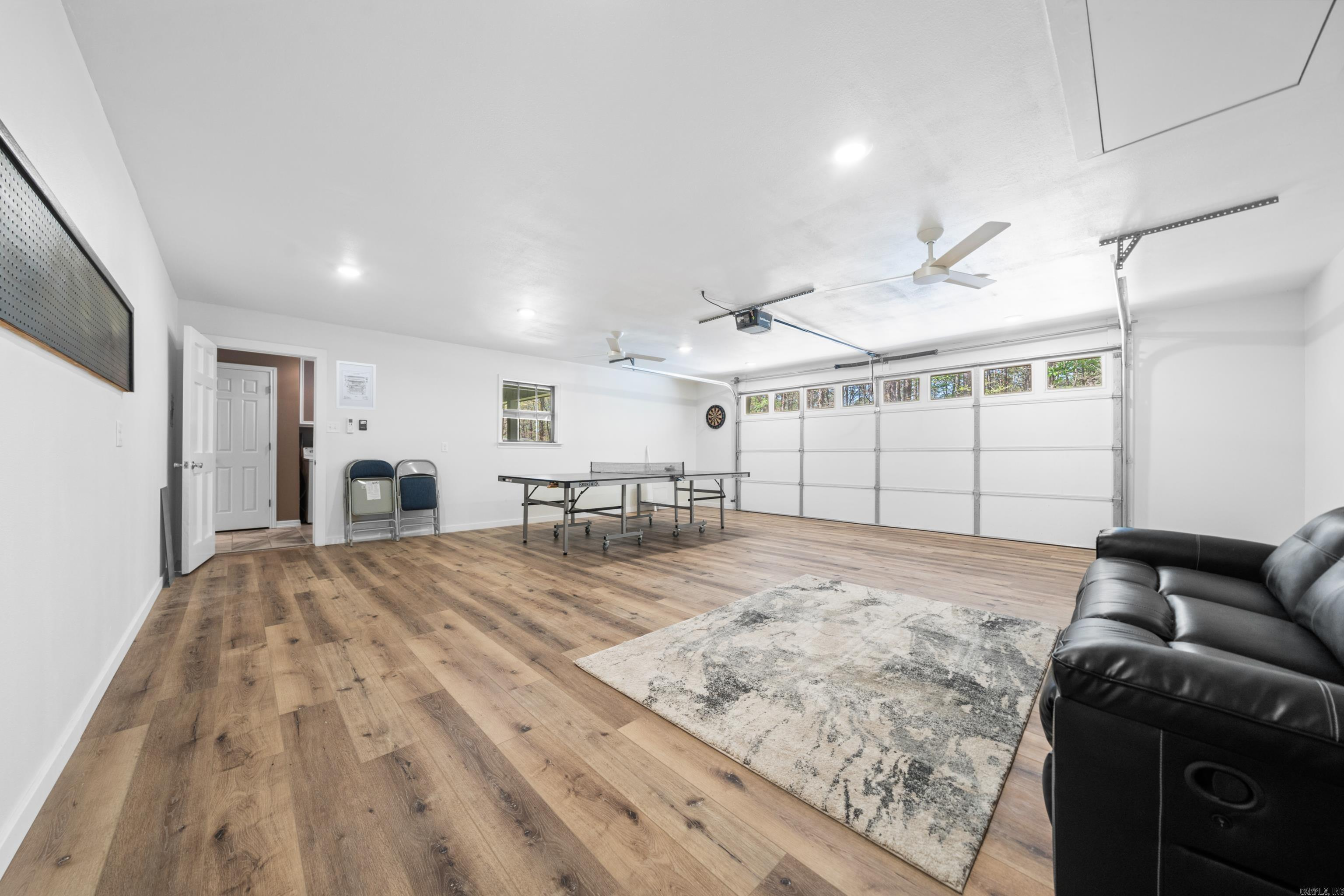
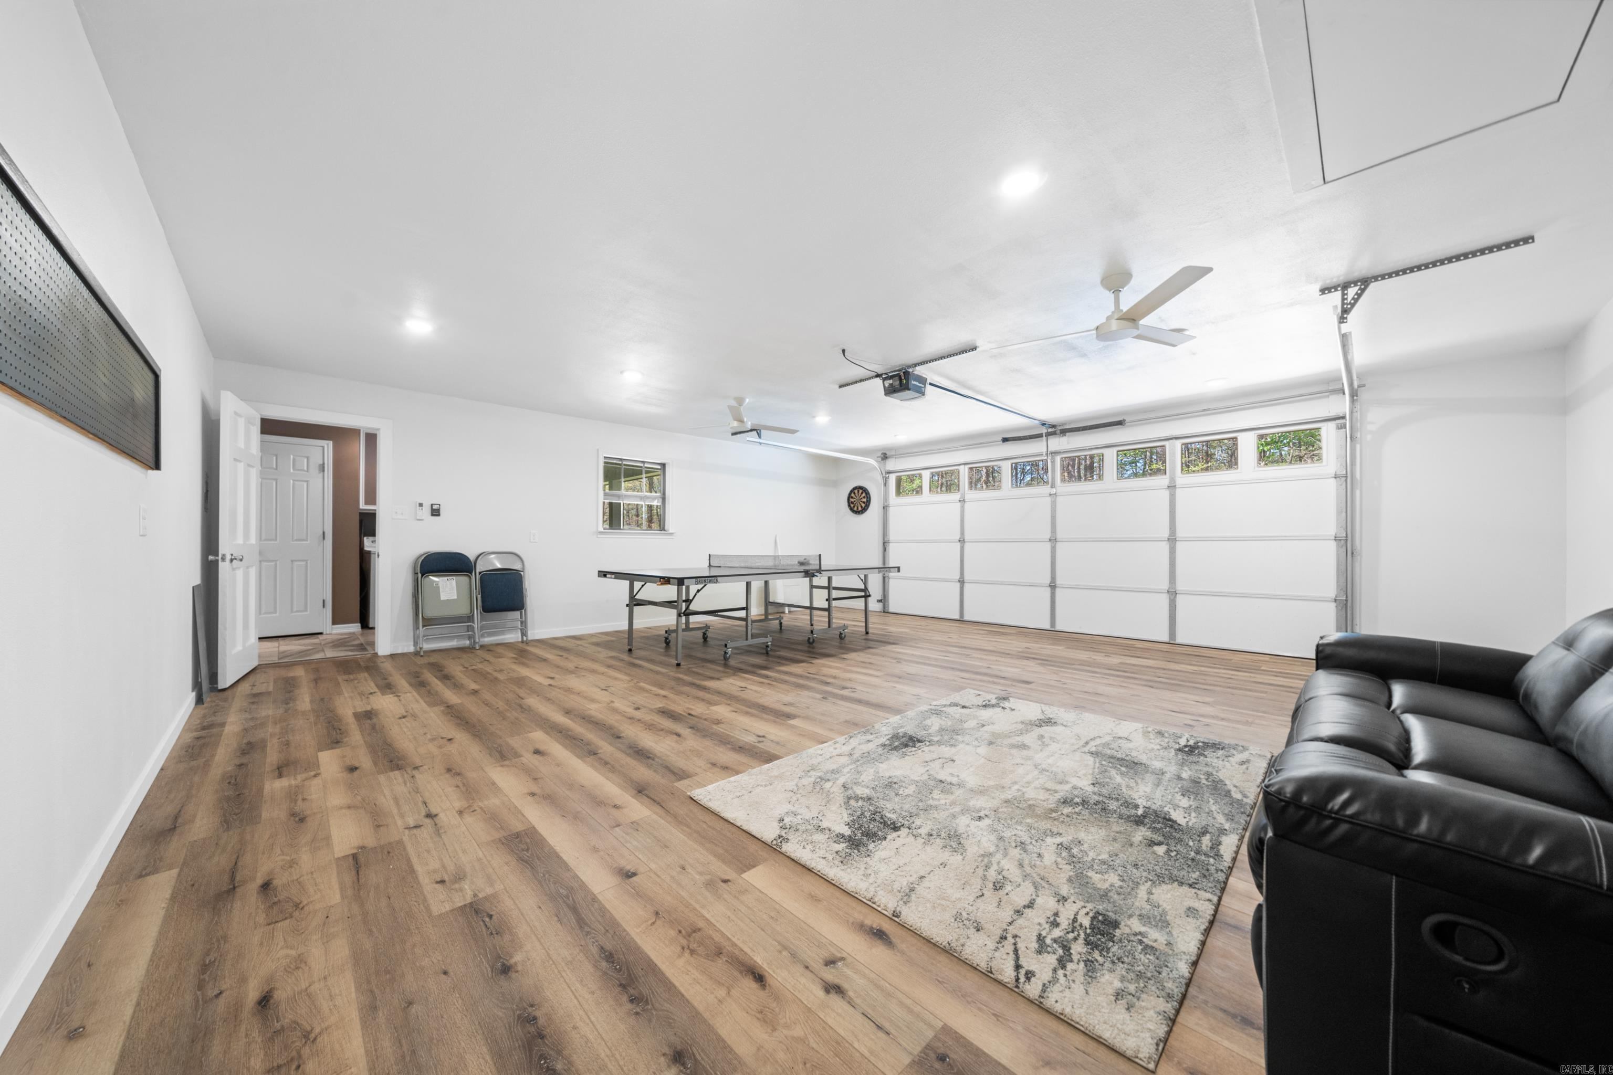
- wall art (356, 386)
